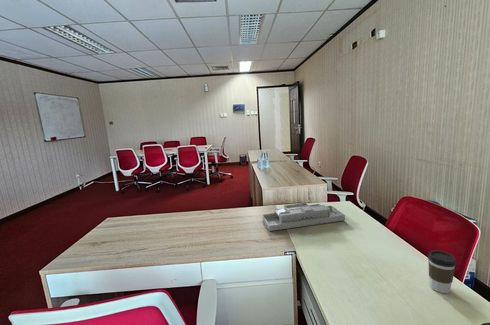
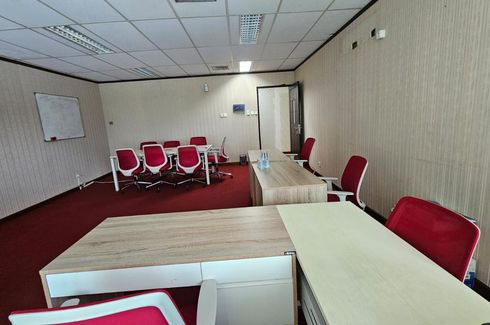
- coffee cup (440, 272)
- desk organizer (302, 213)
